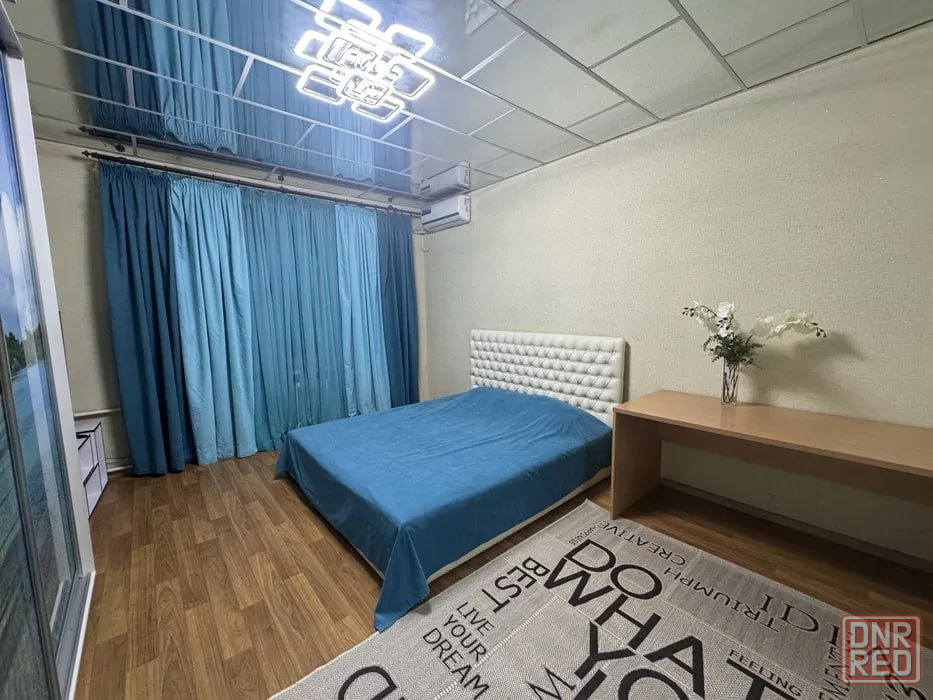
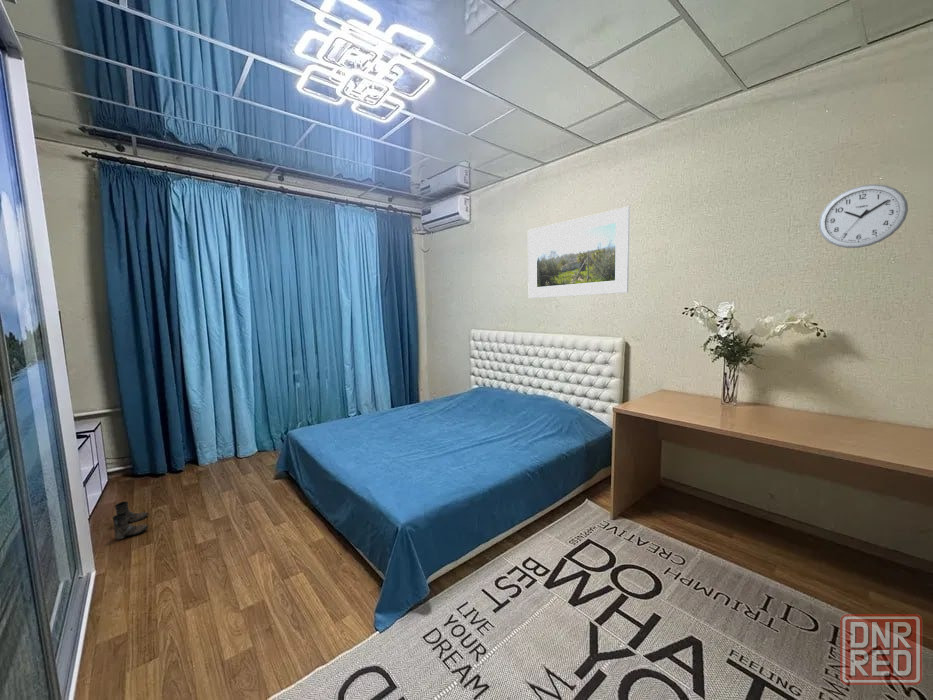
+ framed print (572, 258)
+ boots (131, 517)
+ wall clock (860, 216)
